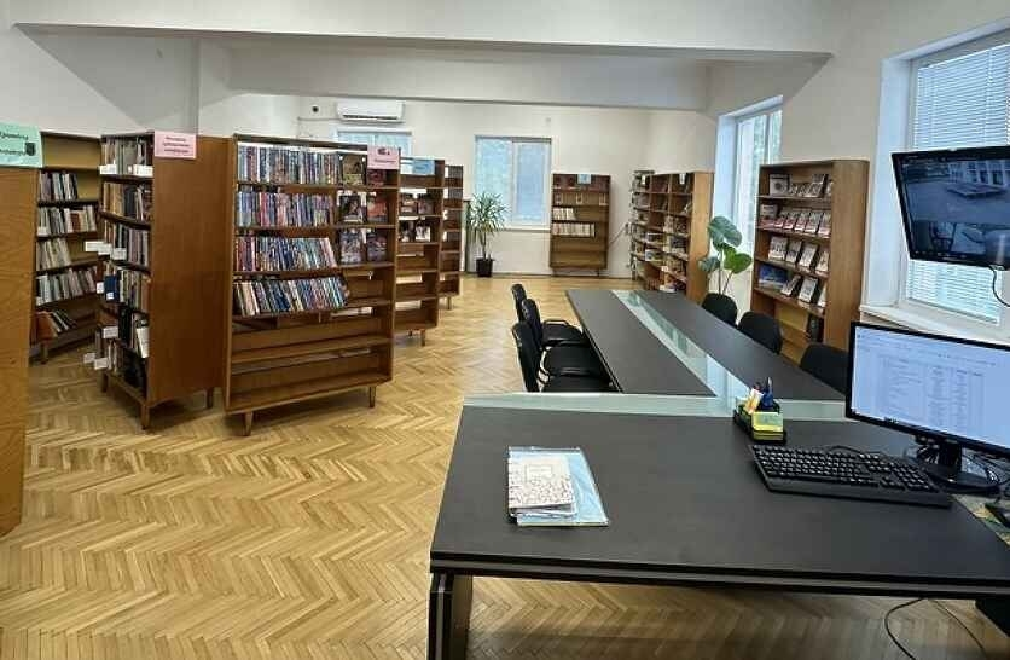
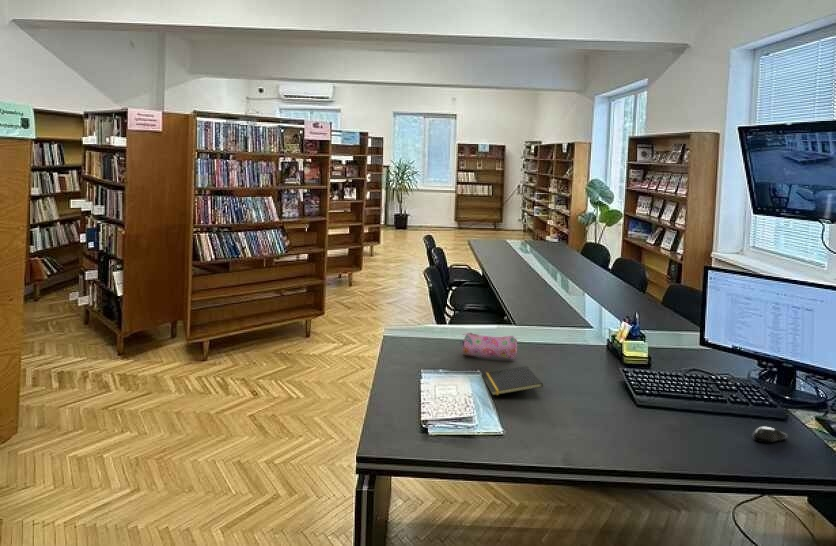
+ notepad (510, 380)
+ computer mouse (770, 432)
+ pencil case (489, 345)
